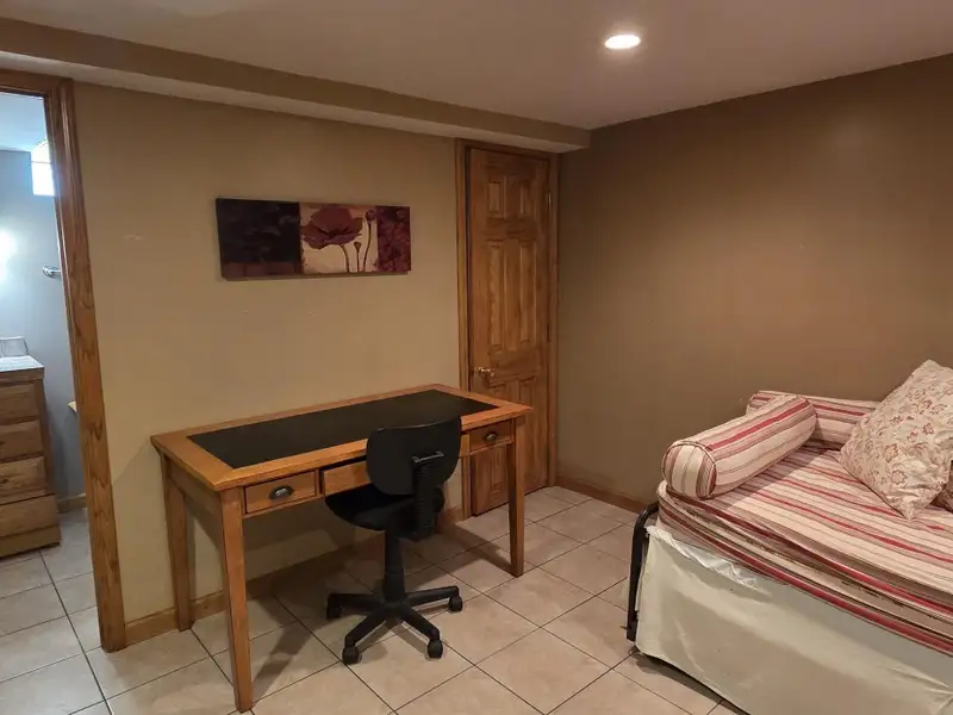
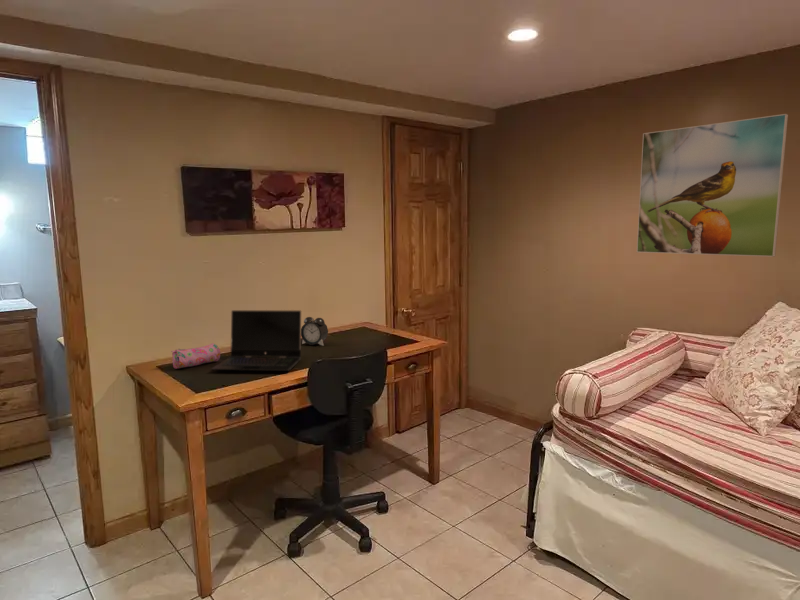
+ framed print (704, 190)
+ pencil case (195, 355)
+ alarm clock (314, 330)
+ laptop computer (258, 340)
